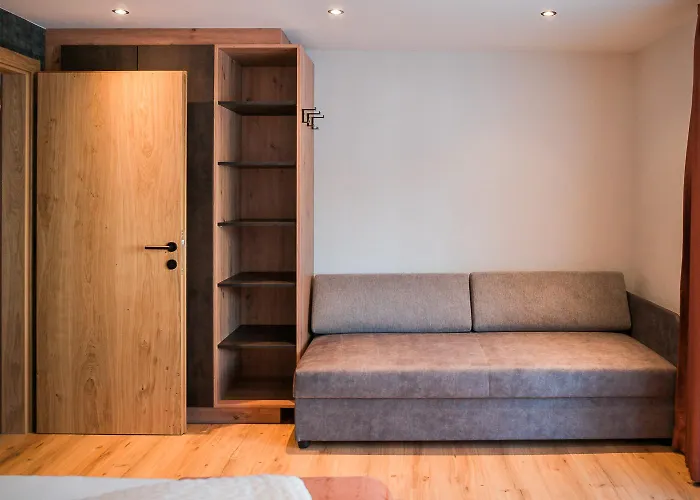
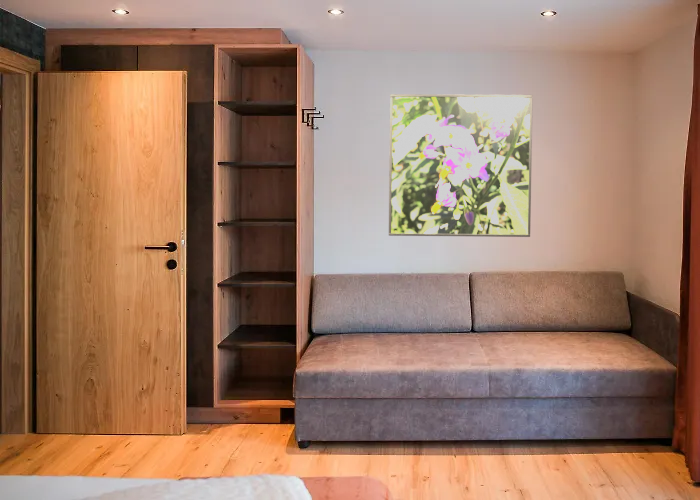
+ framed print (460, 165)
